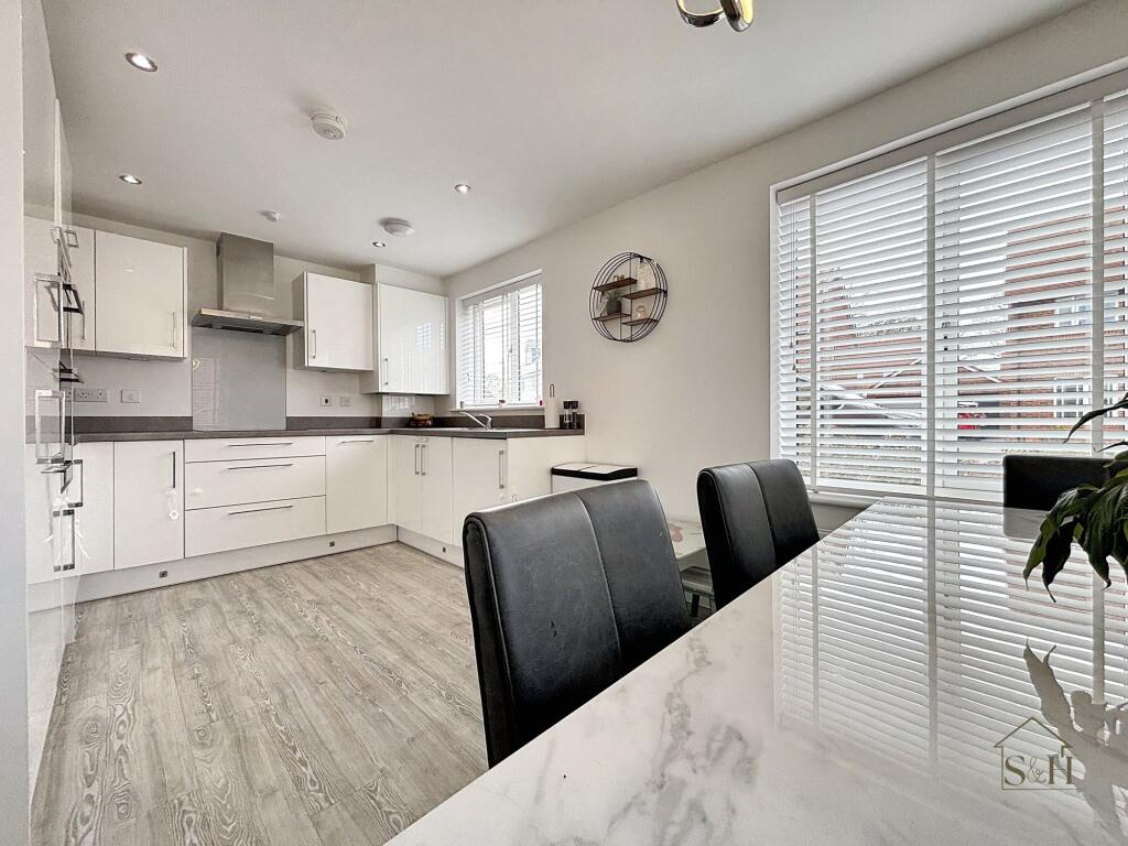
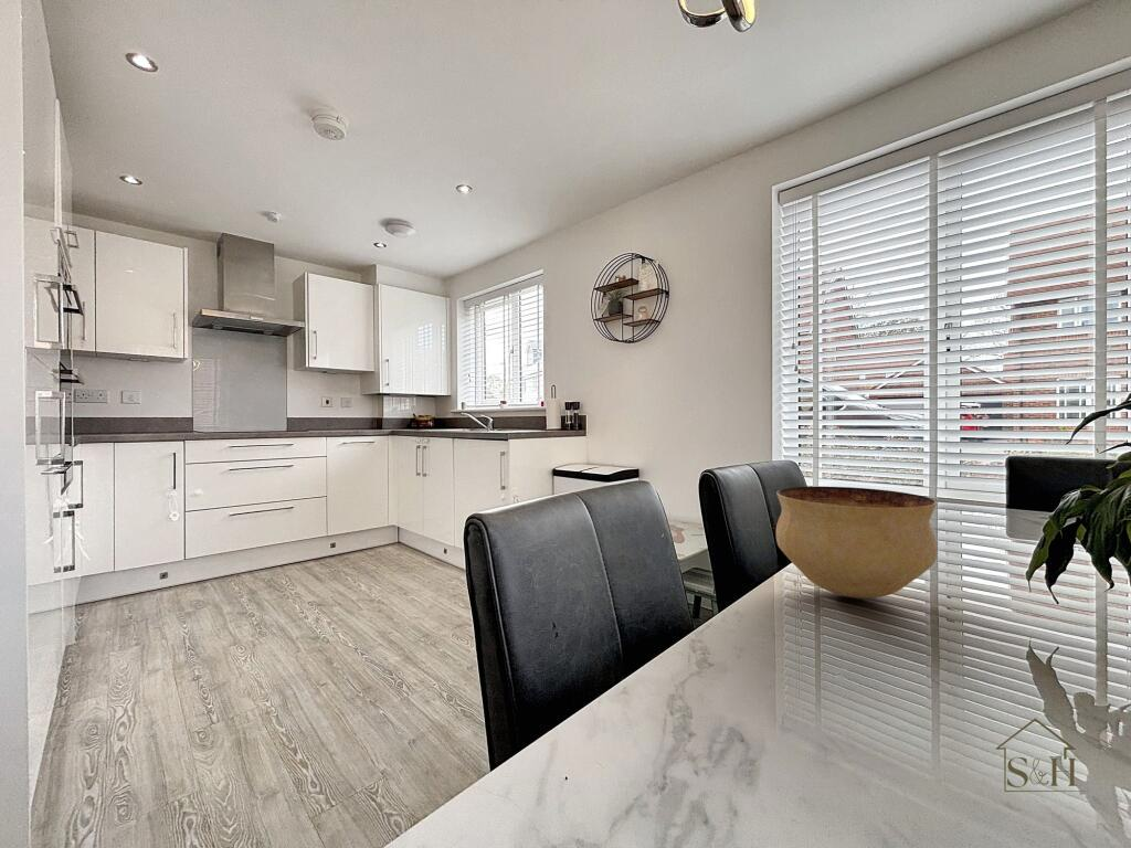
+ bowl (850, 544)
